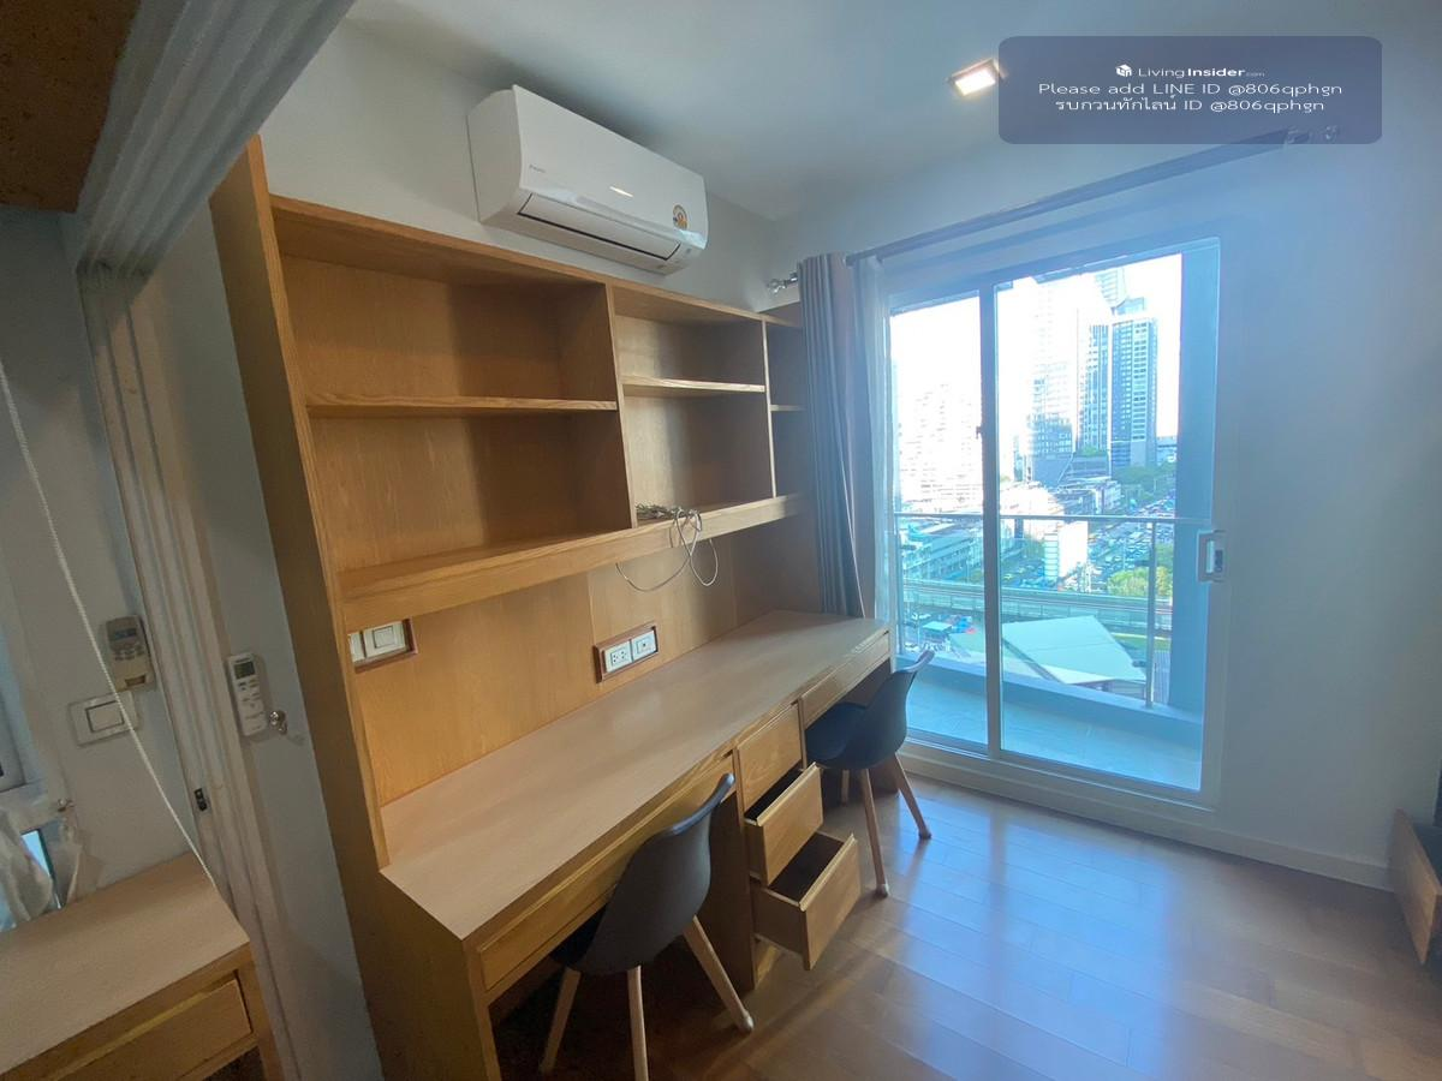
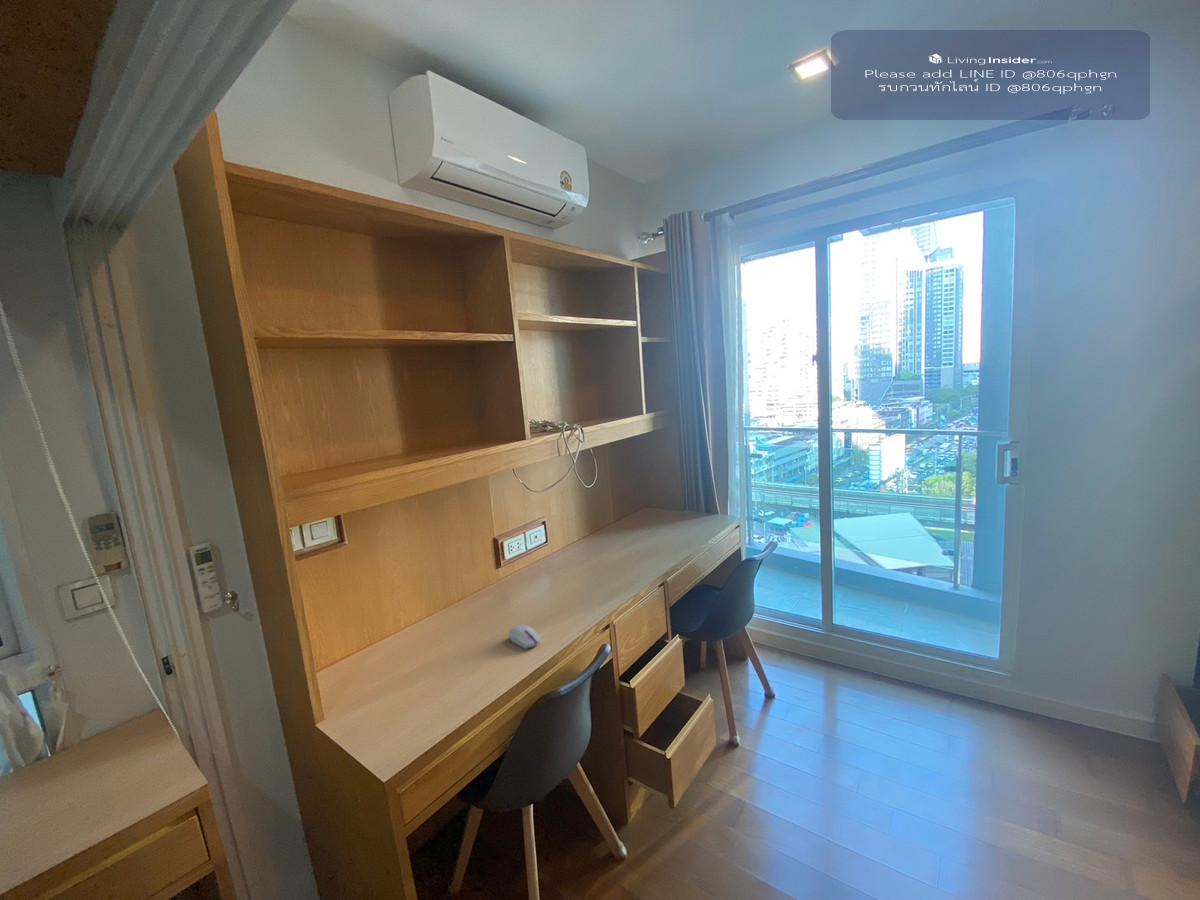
+ computer mouse (523, 634)
